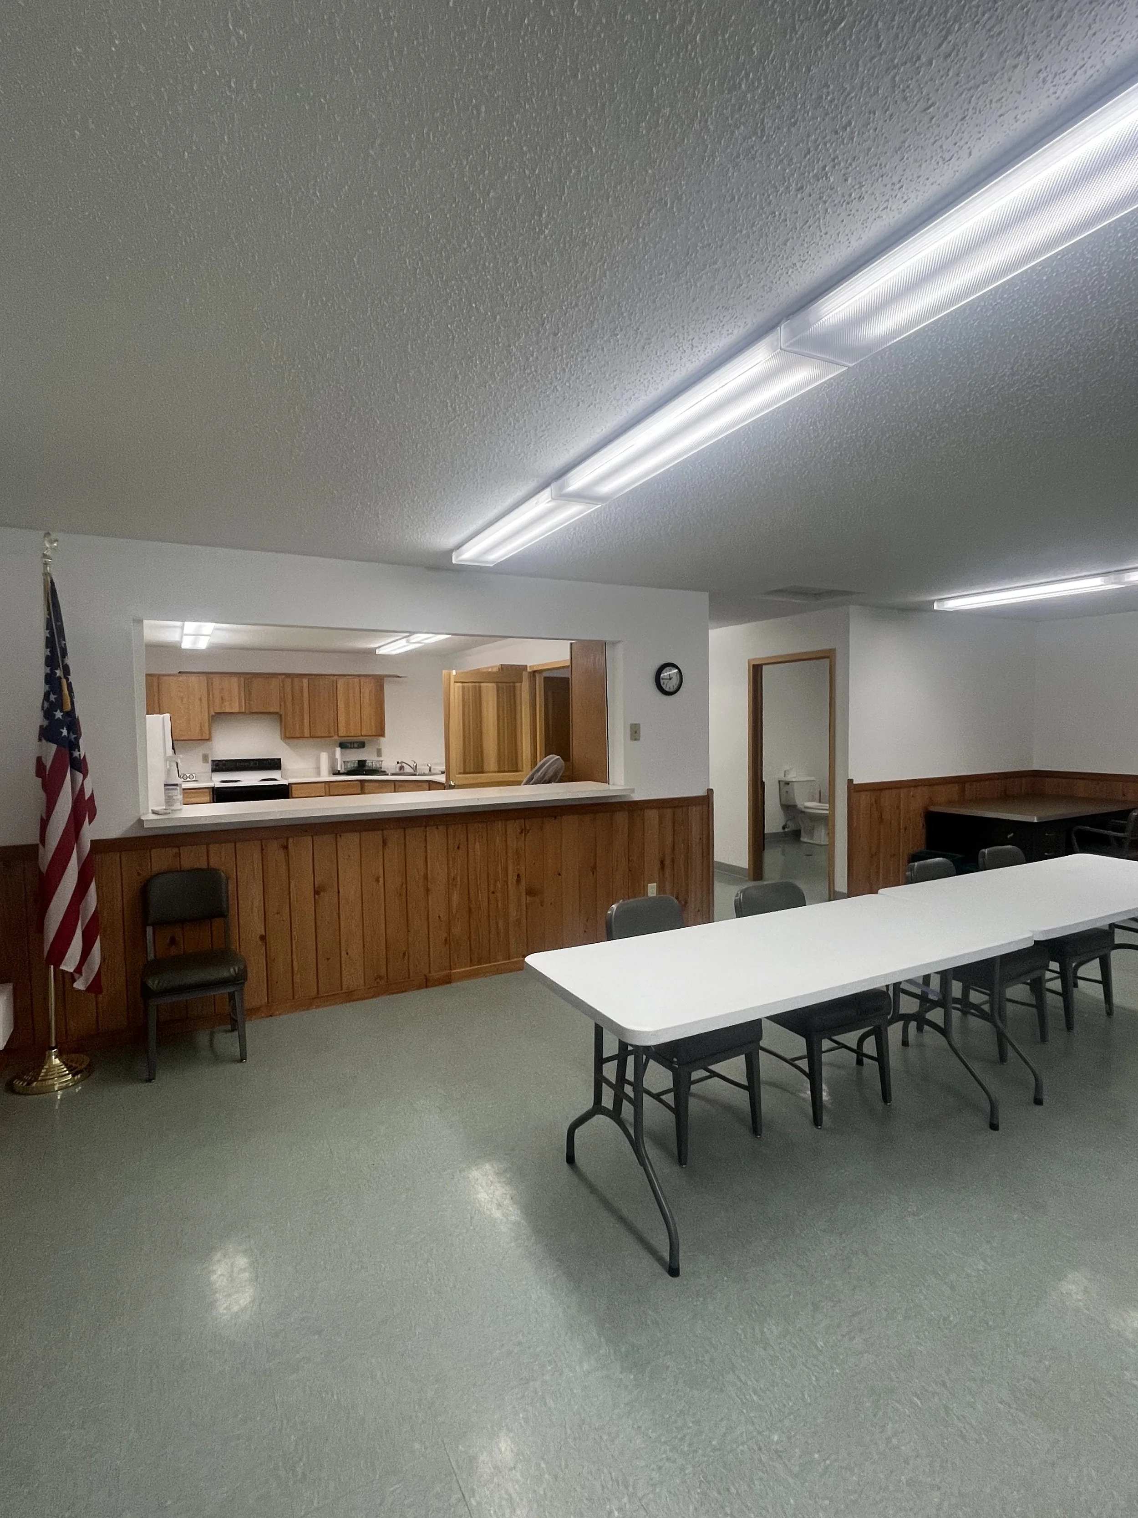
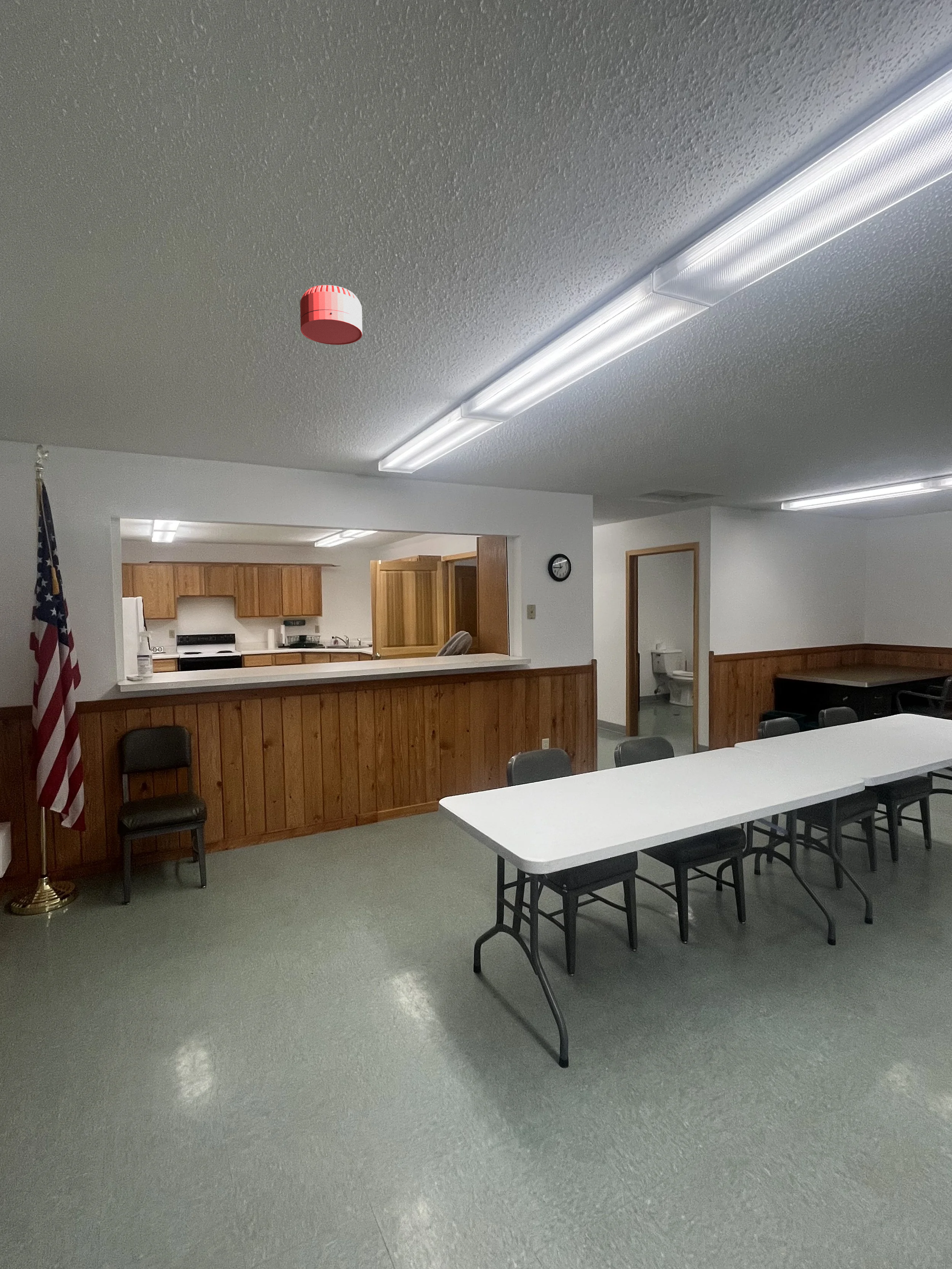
+ smoke detector (331, 314)
